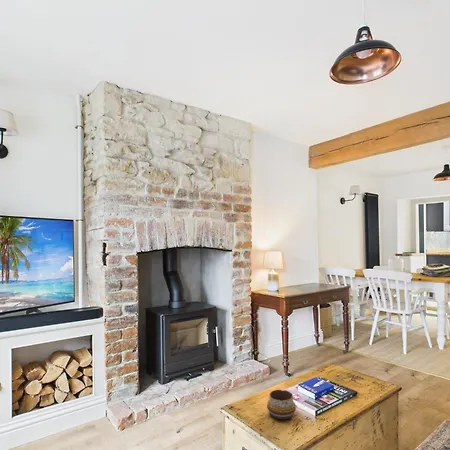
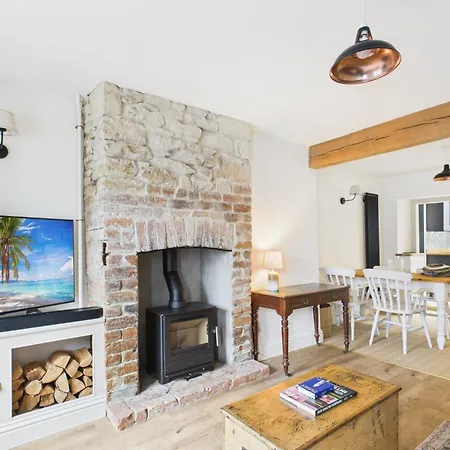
- decorative bowl (281, 404)
